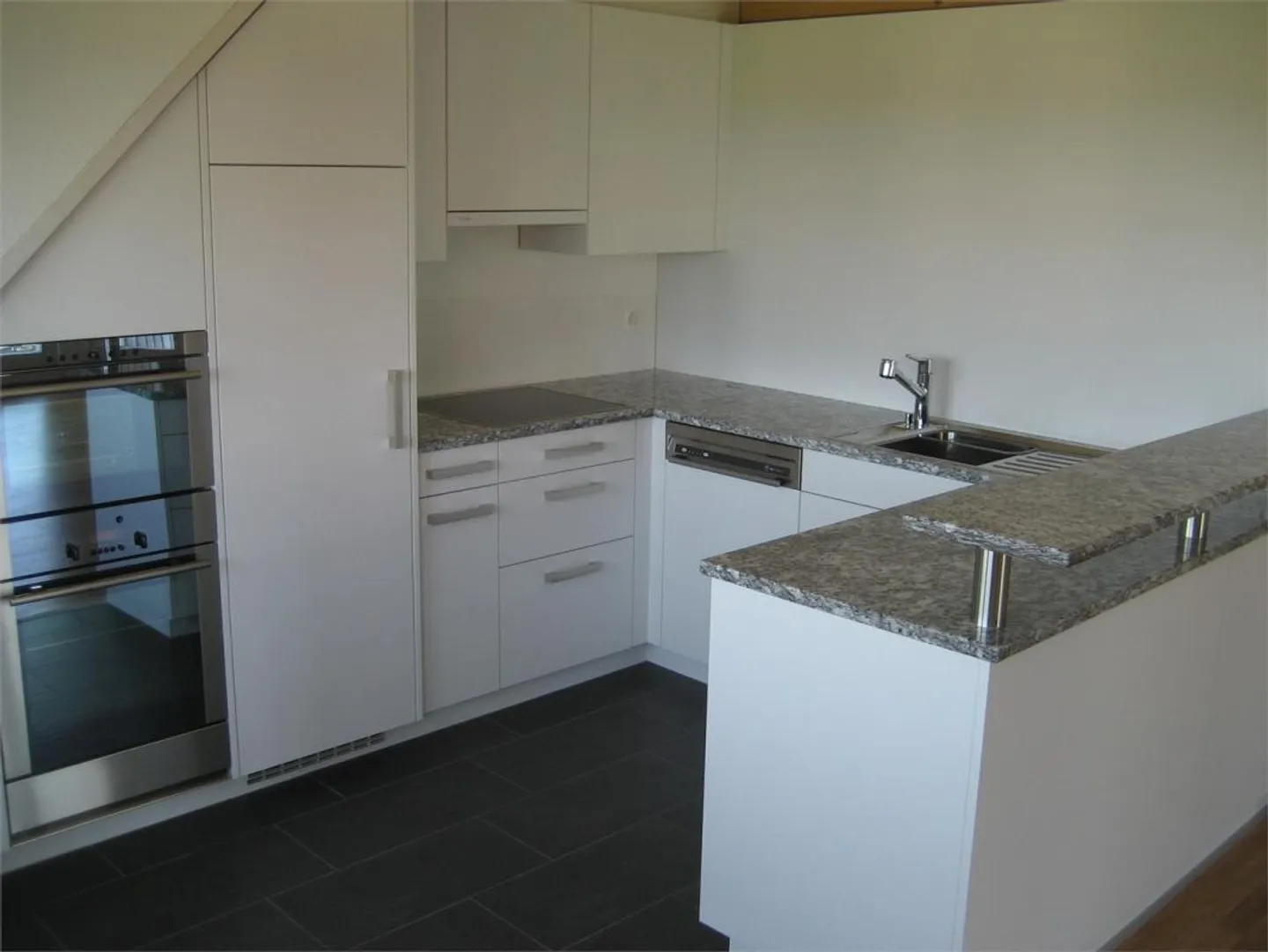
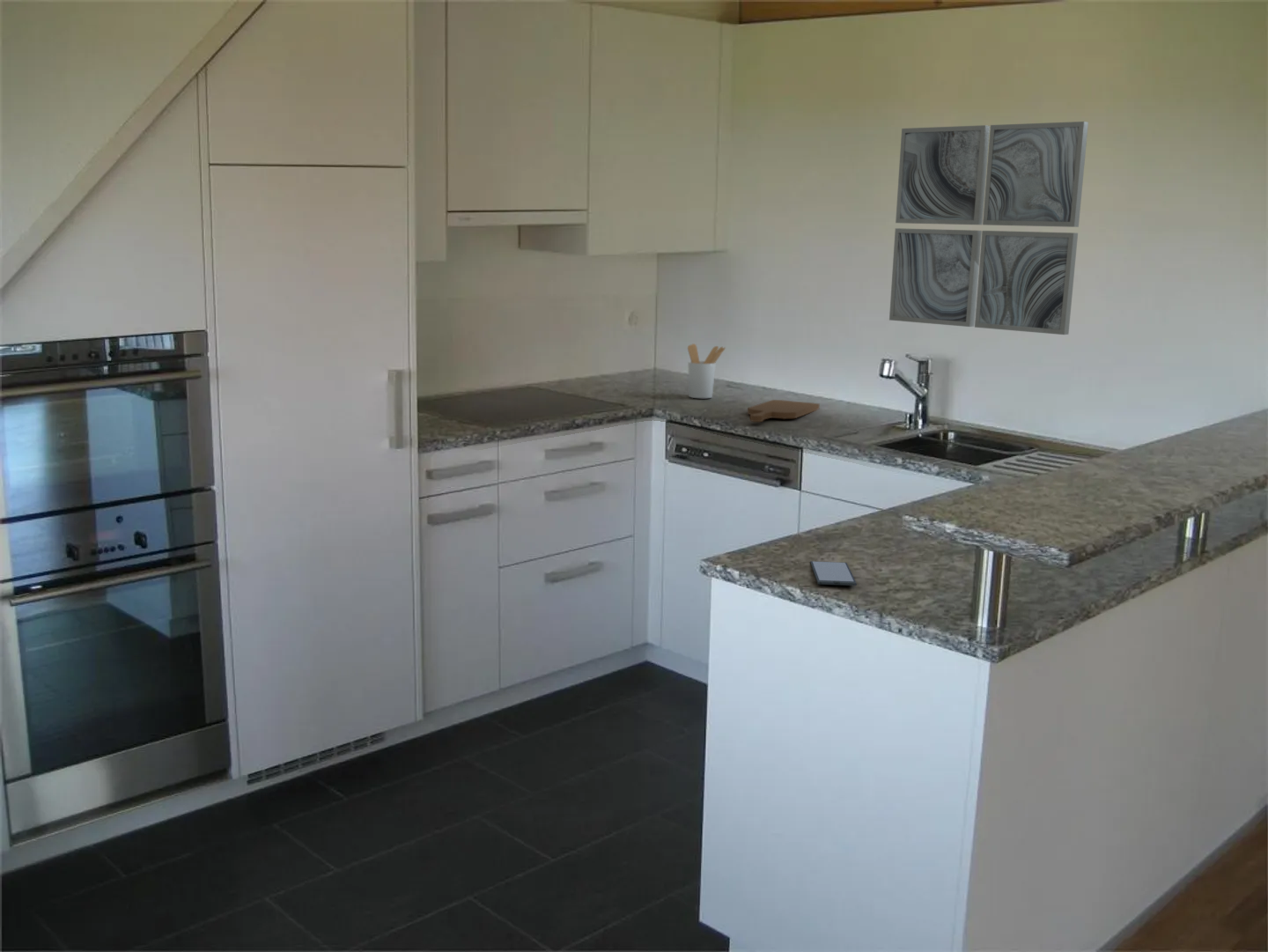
+ cutting board (776, 411)
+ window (832, 572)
+ utensil holder (706, 370)
+ wall art (982, 231)
